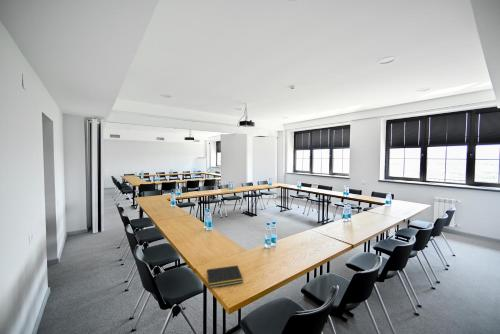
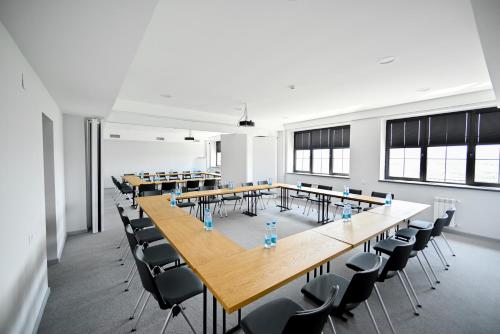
- notepad (224, 275)
